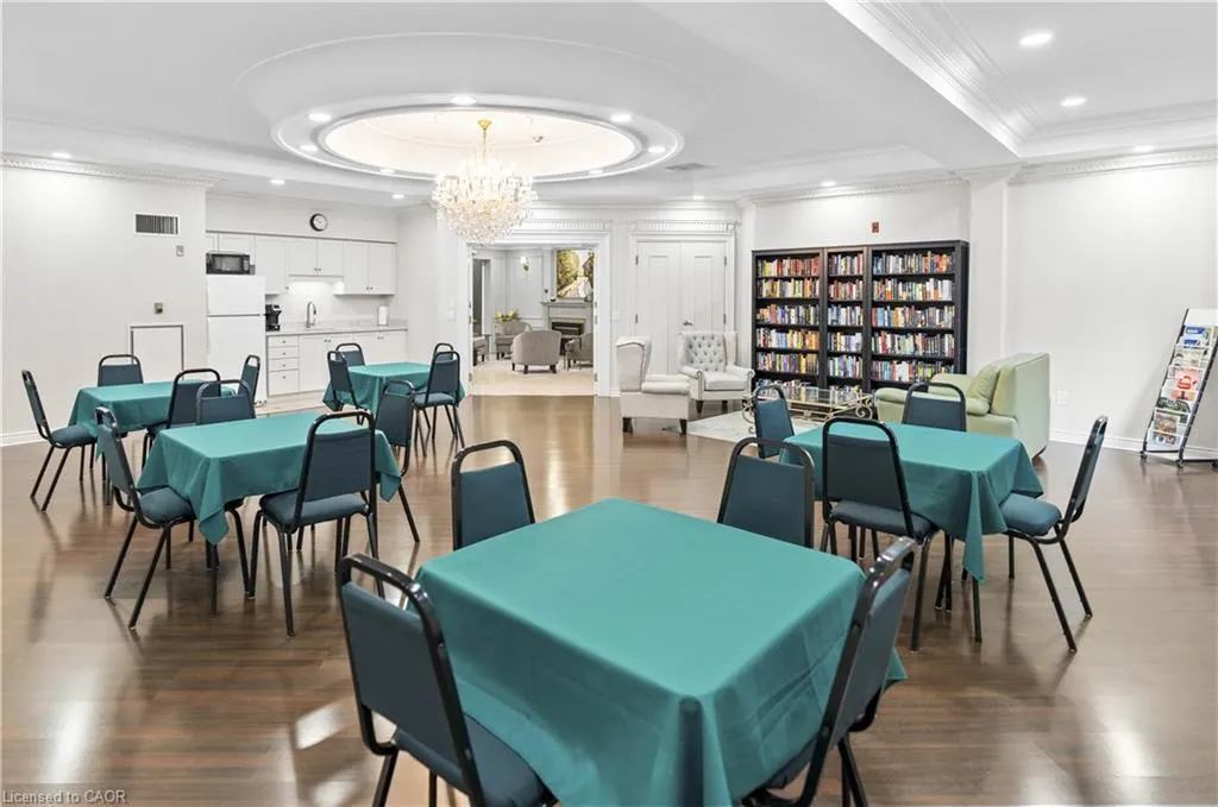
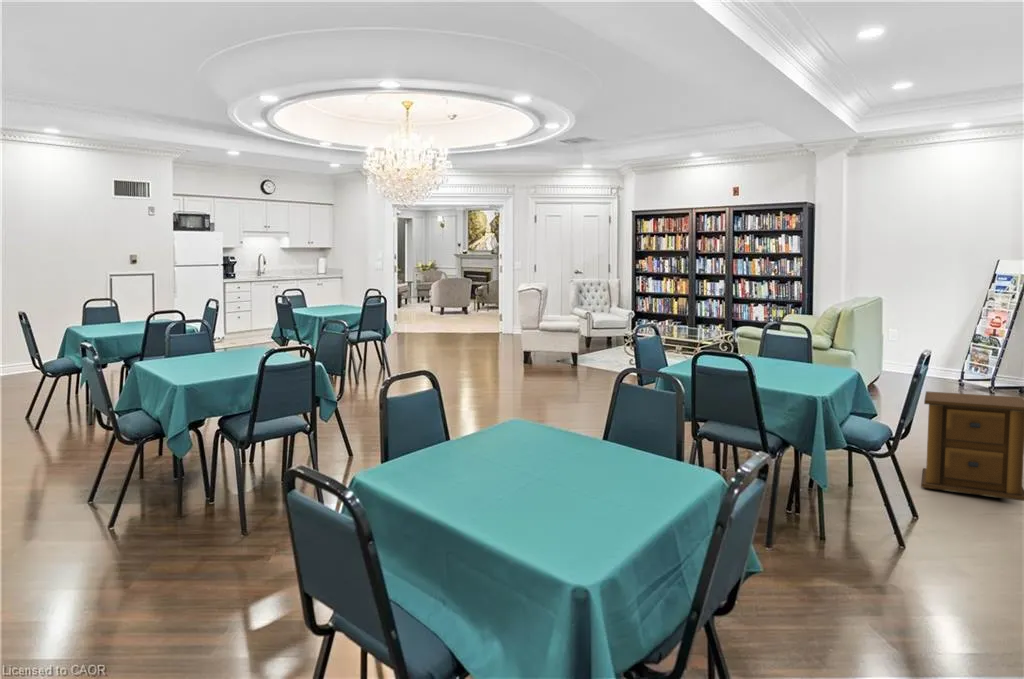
+ side table (972, 441)
